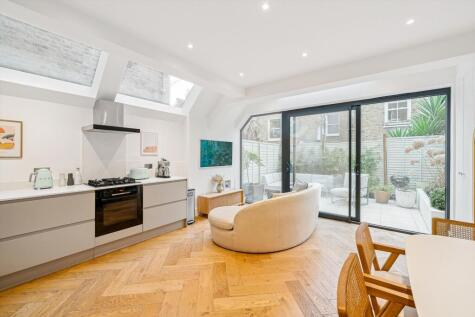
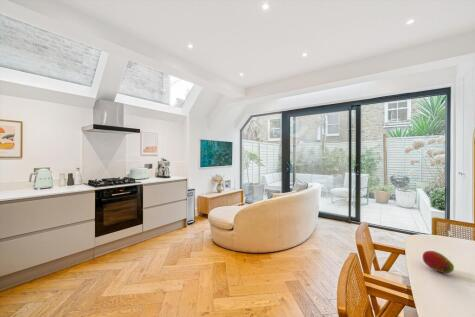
+ fruit (437, 261)
